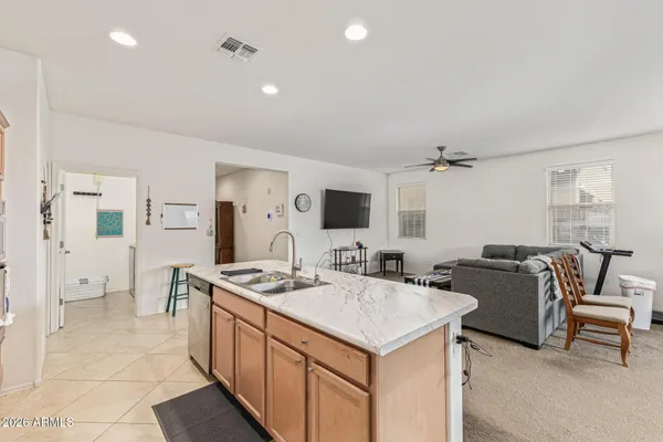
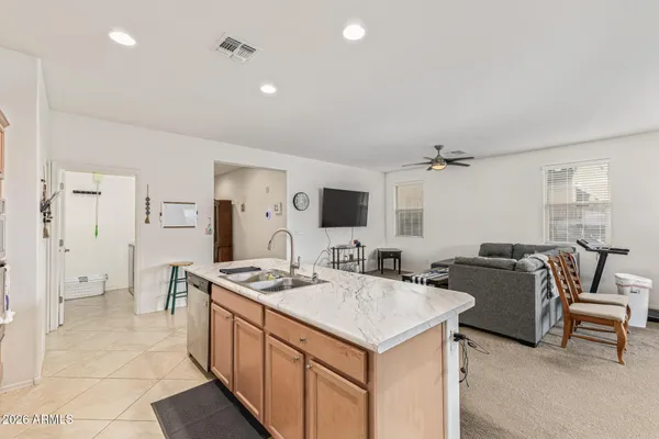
- wall art (109, 223)
